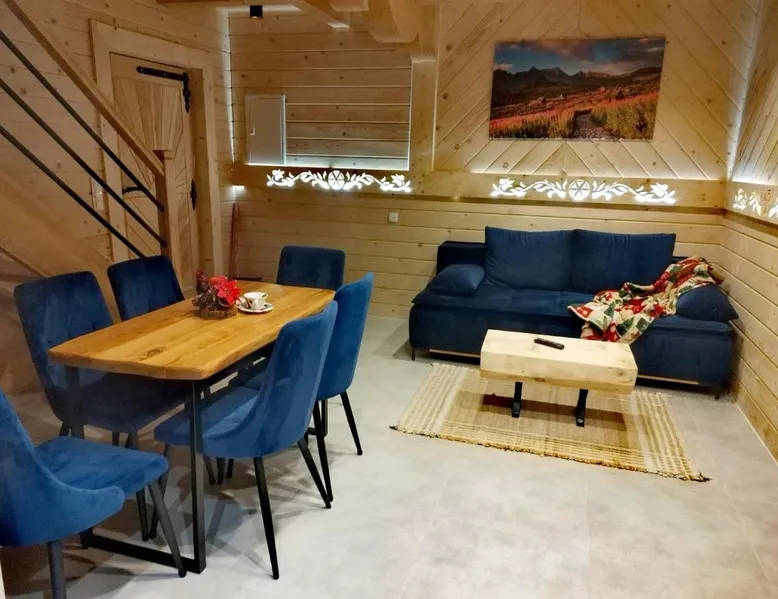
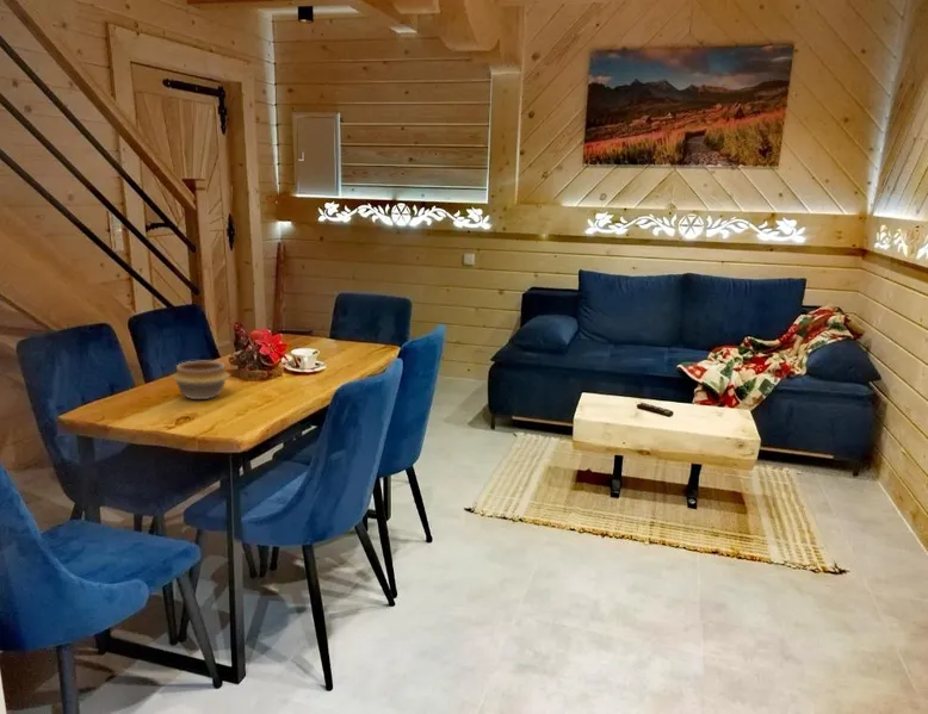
+ bowl (200, 380)
